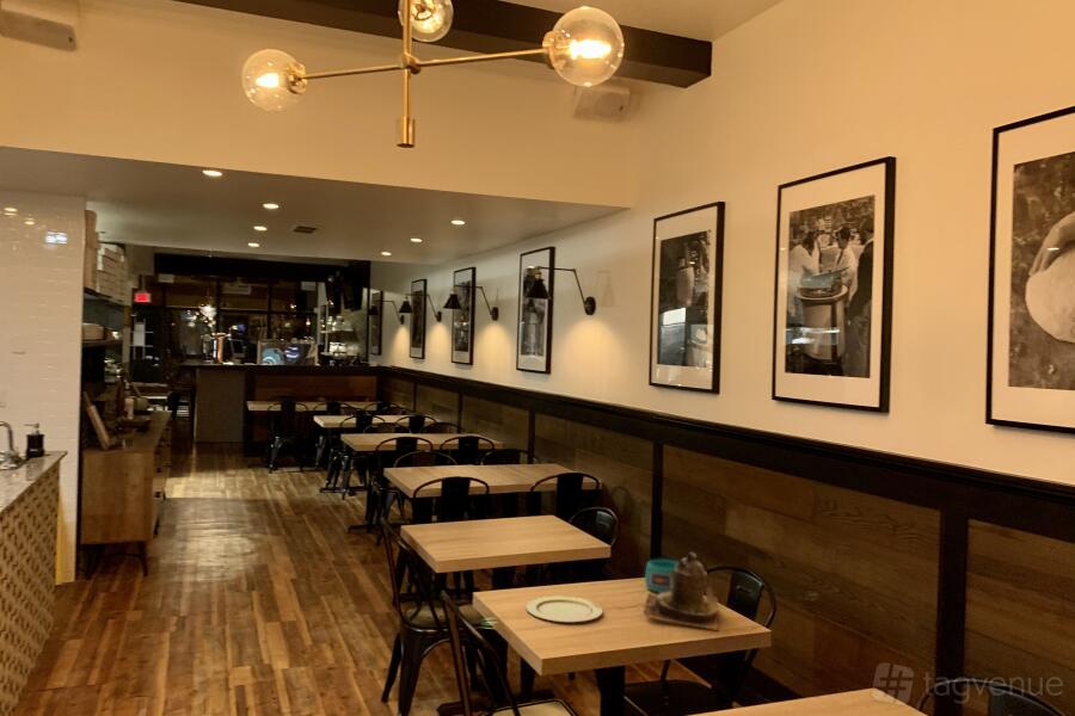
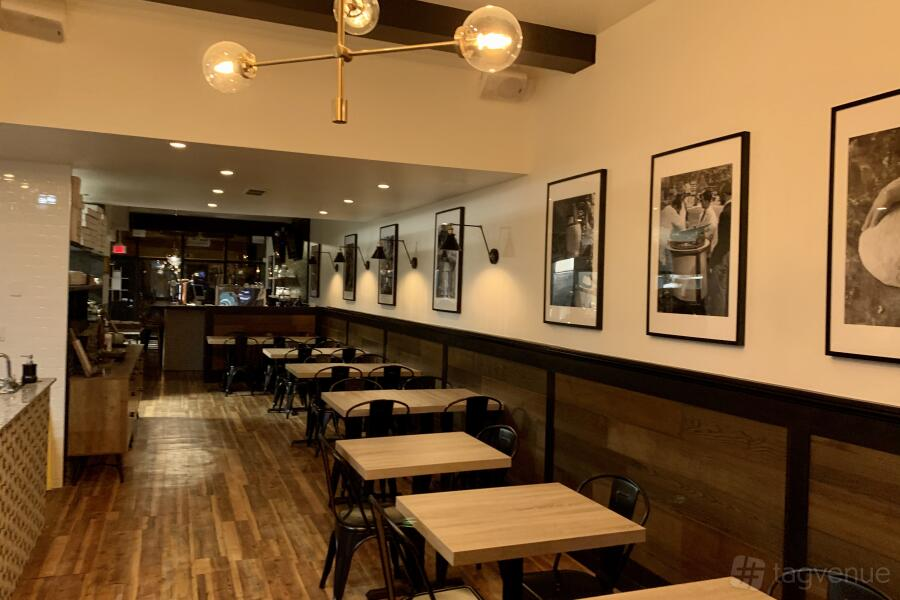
- cup (665, 575)
- plate (564, 609)
- teapot (682, 584)
